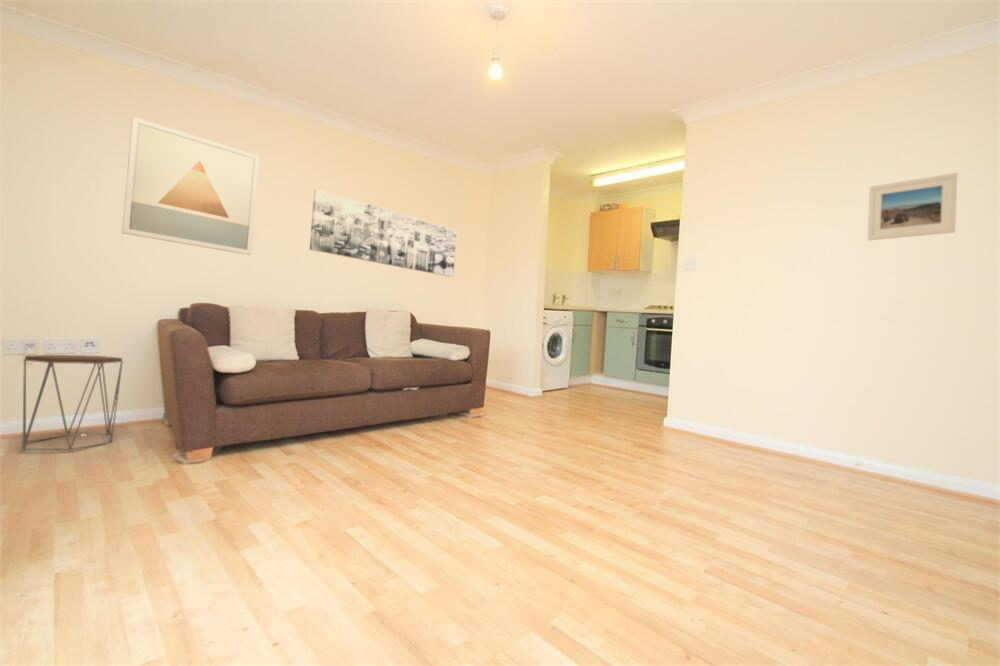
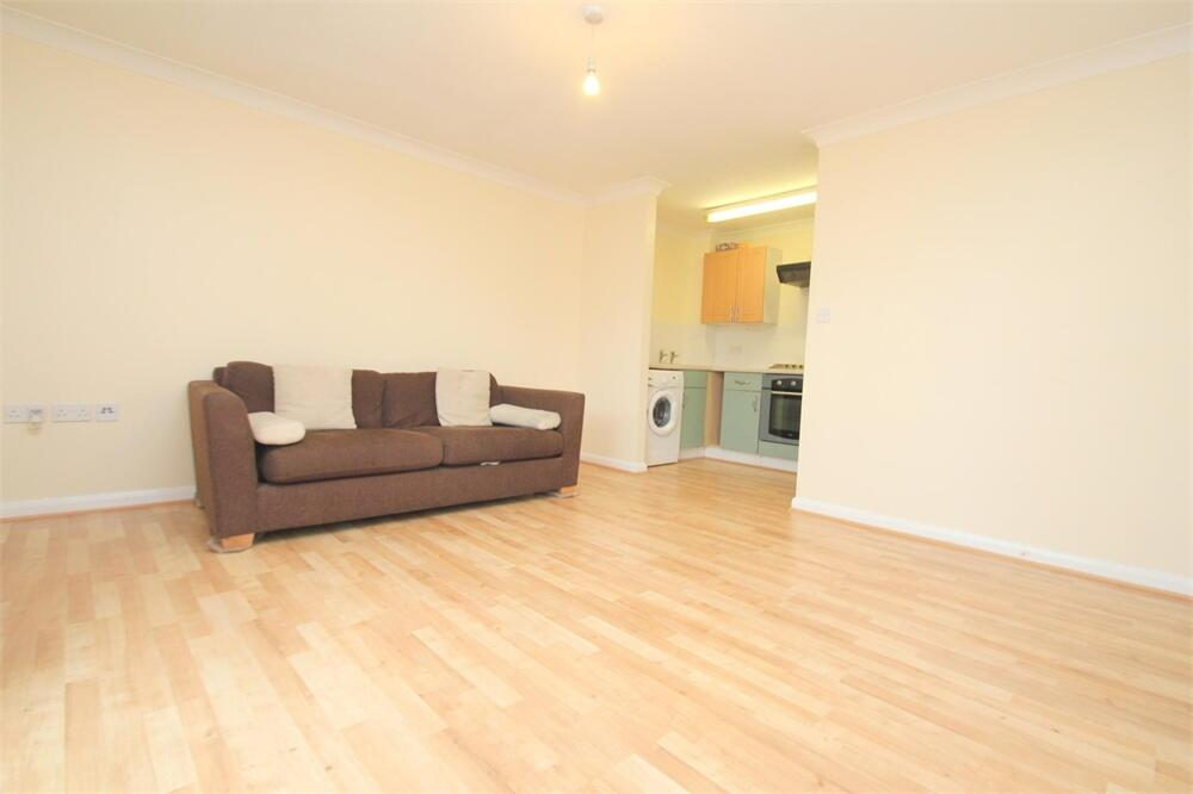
- side table (79, 403)
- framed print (910, 208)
- wall art (391, 238)
- wall art (196, 191)
